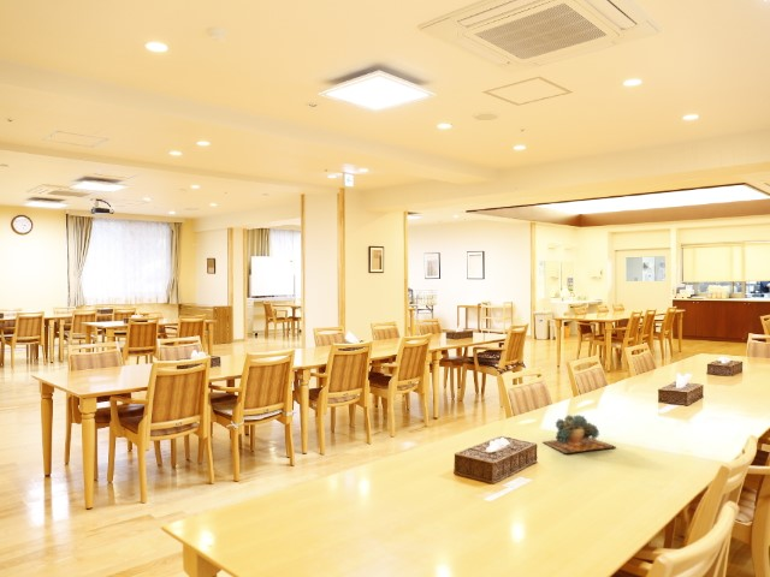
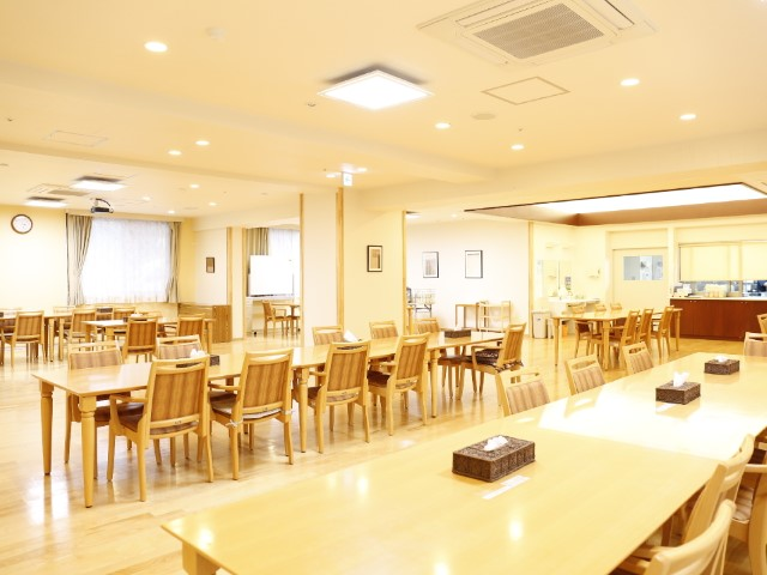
- succulent plant (578, 430)
